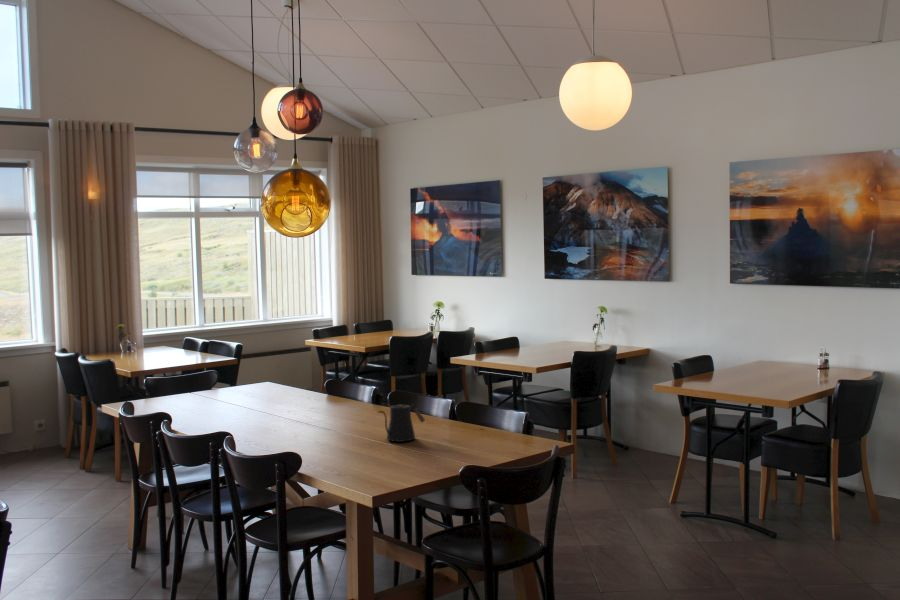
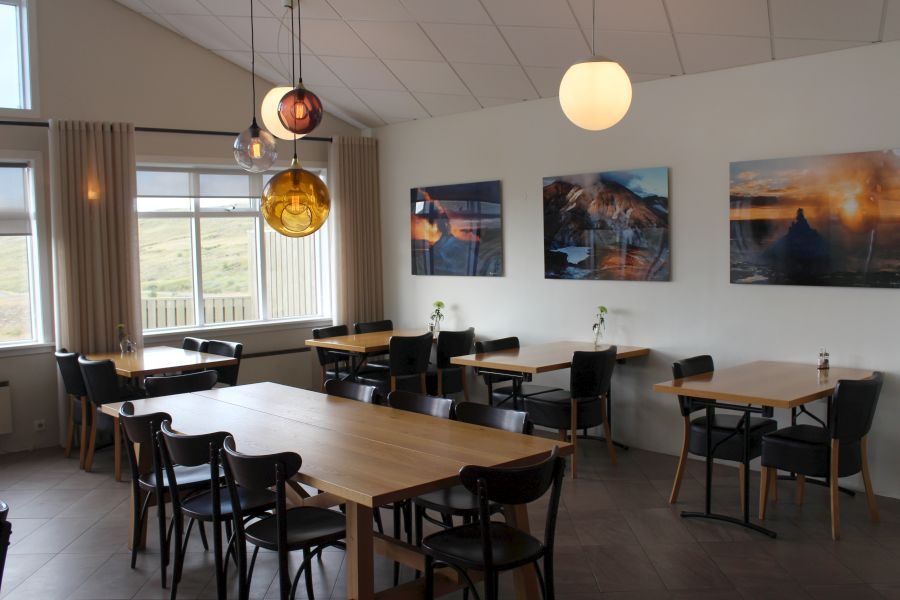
- kettle (402, 422)
